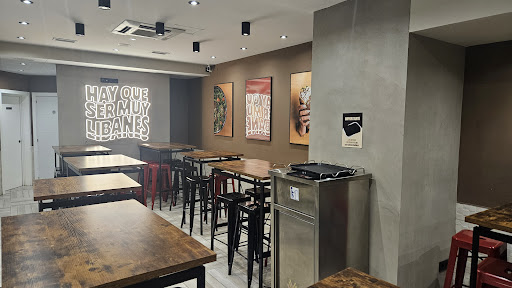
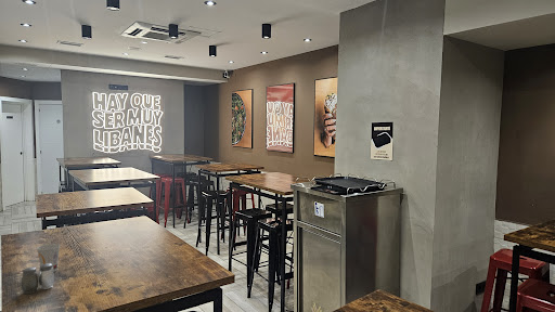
+ salt and pepper shaker (38, 277)
+ cup (49, 258)
